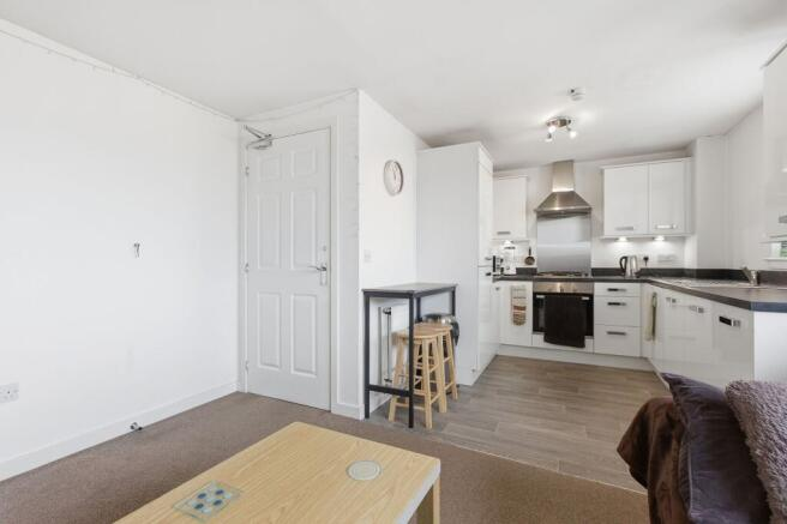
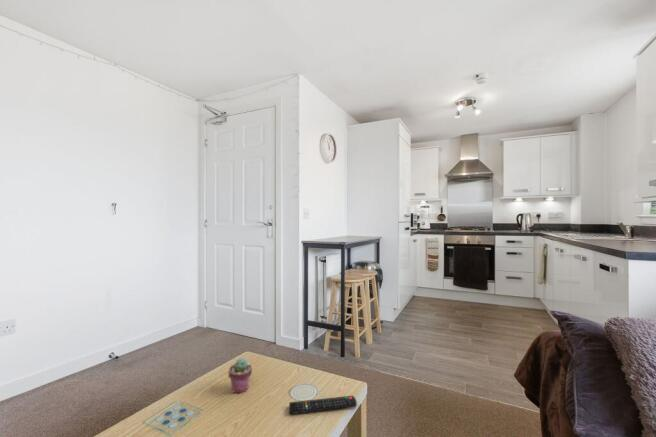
+ potted succulent (240, 374)
+ remote control (323, 405)
